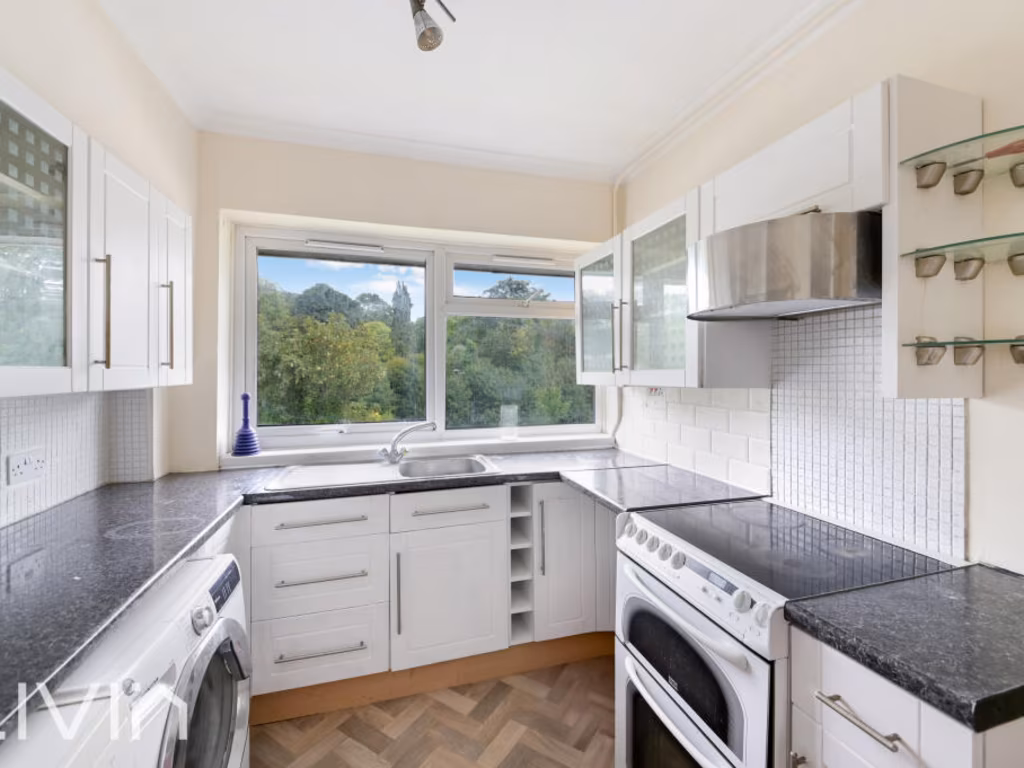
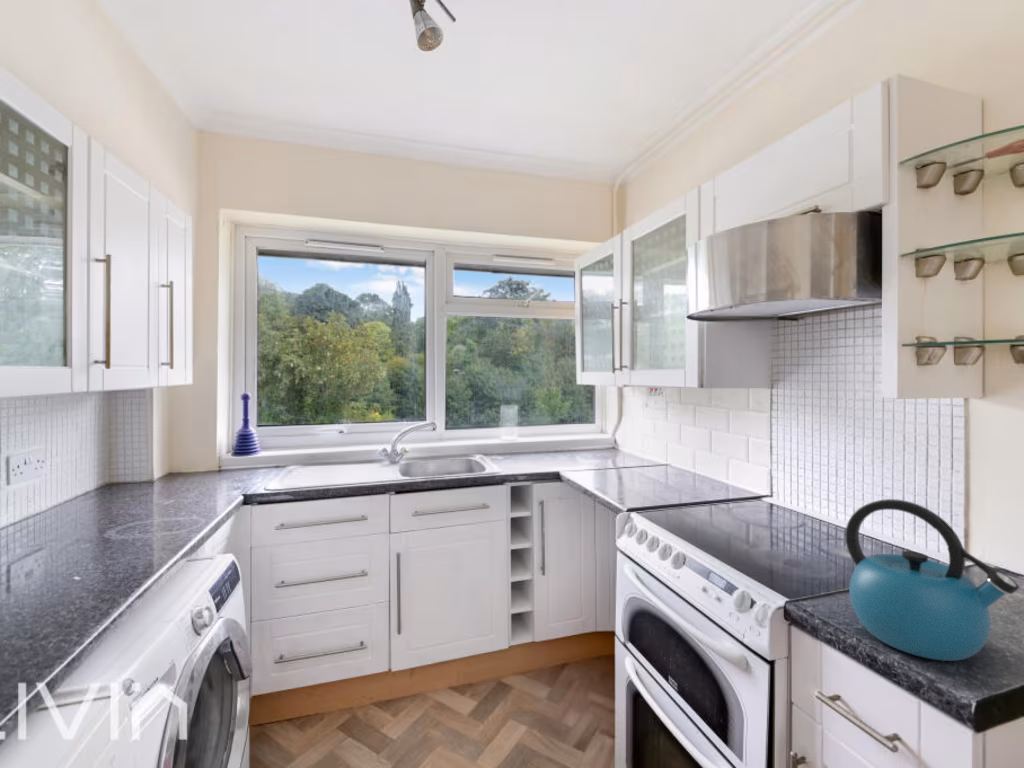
+ kettle (922, 574)
